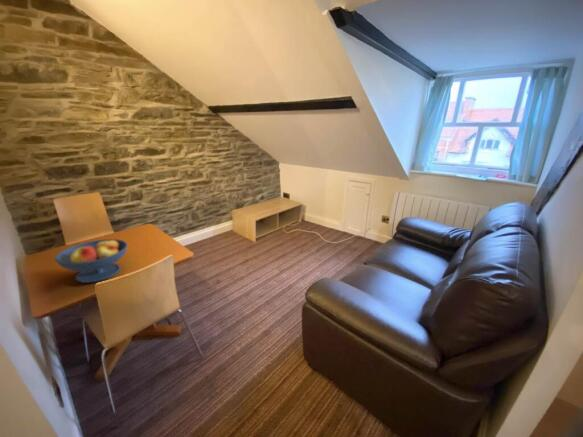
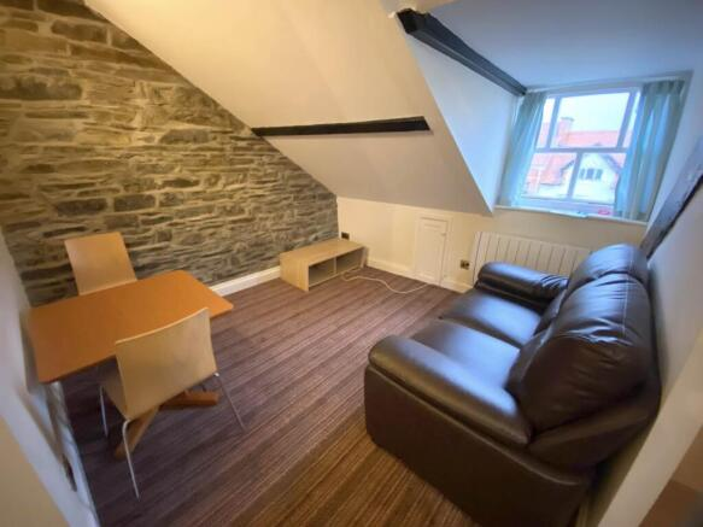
- fruit bowl (95, 257)
